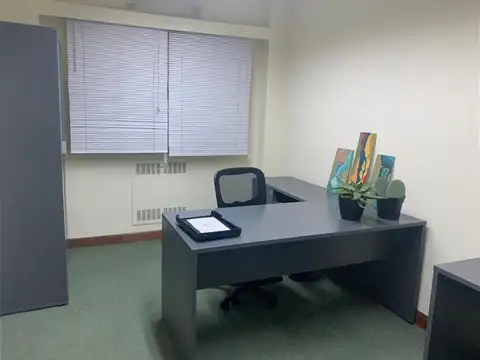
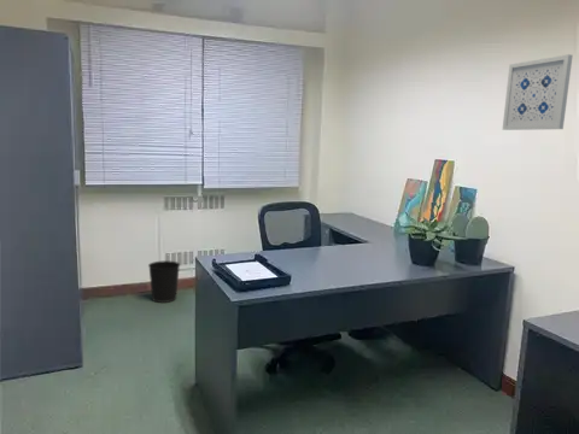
+ wastebasket (164, 281)
+ wall art (534, 94)
